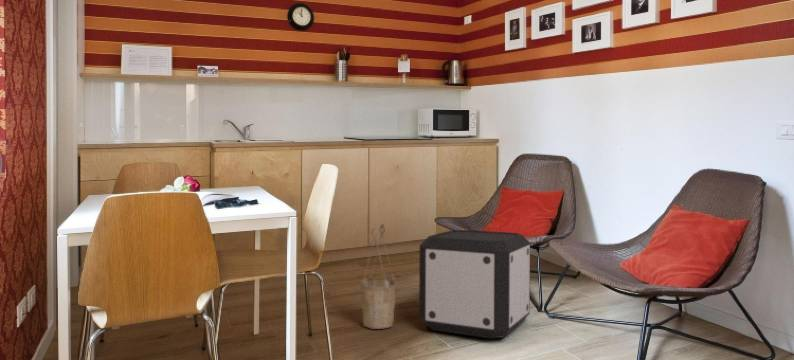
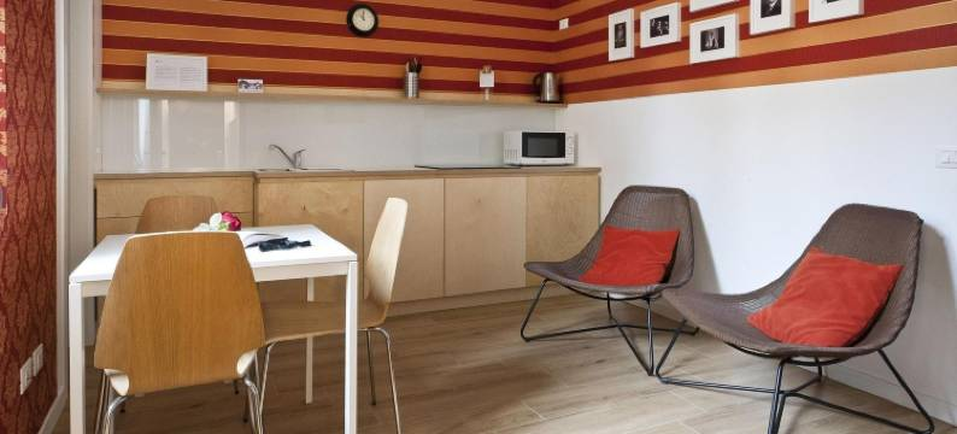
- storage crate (475, 280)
- bucket (378, 280)
